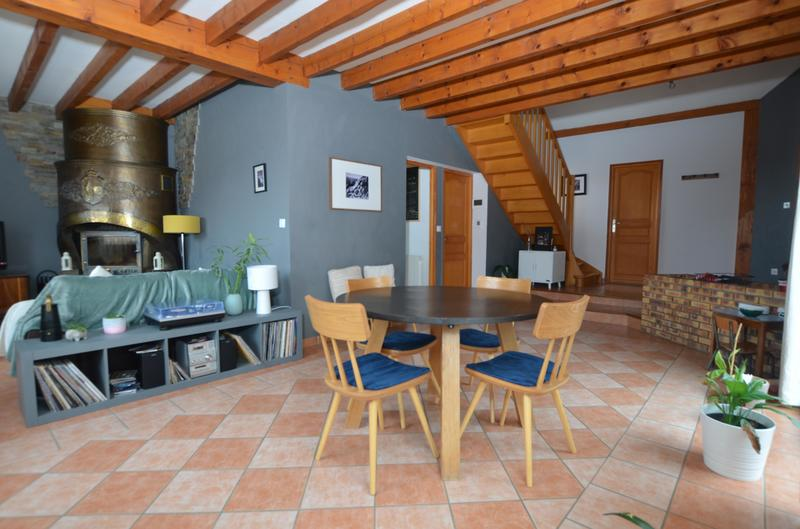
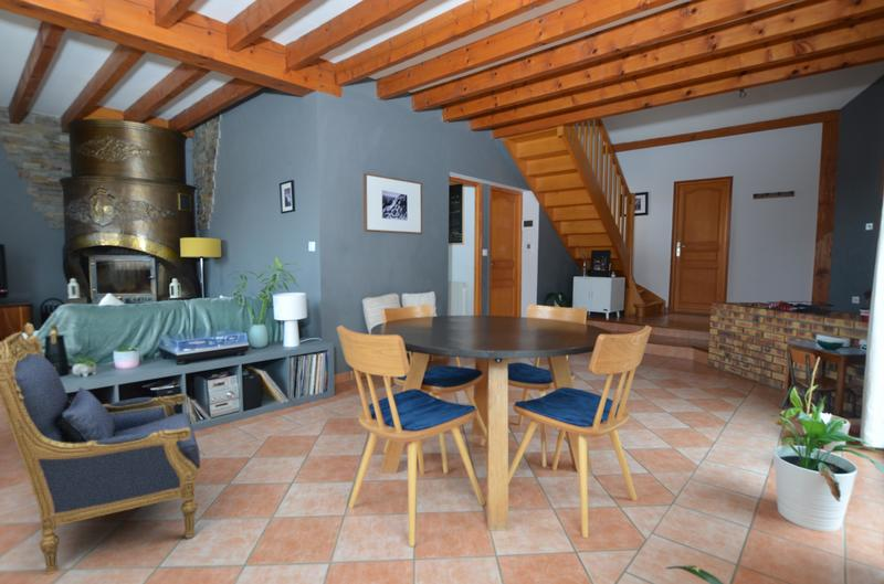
+ armchair (110, 415)
